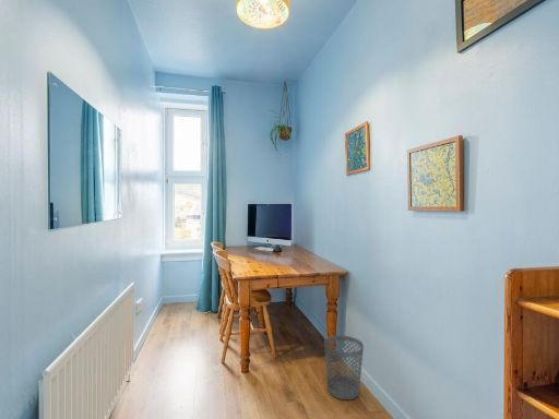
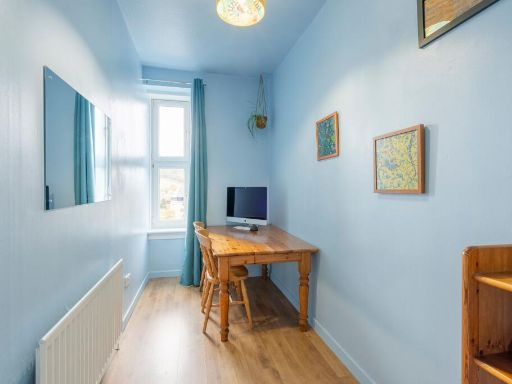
- wastebasket (343, 367)
